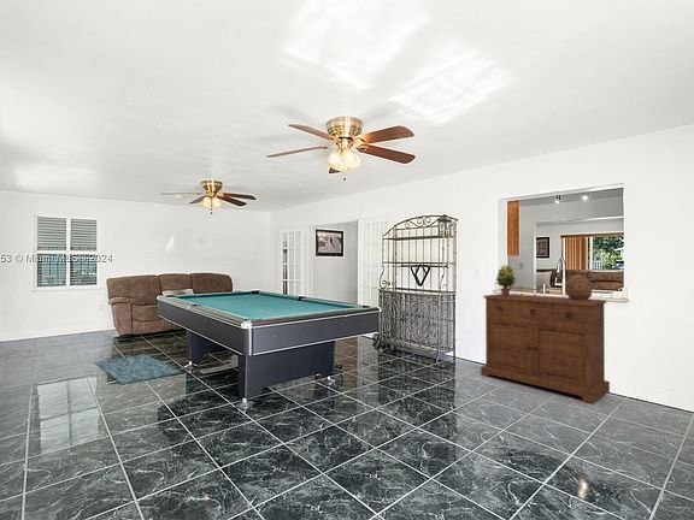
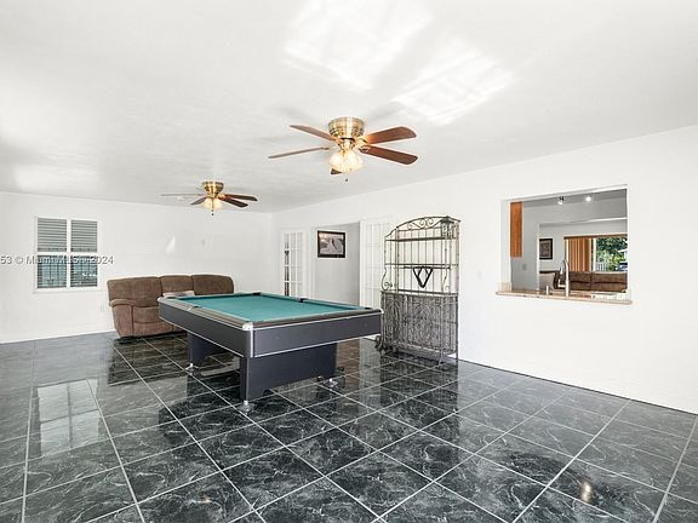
- vessel (578, 286)
- potted plant (506, 279)
- rug (135, 366)
- sideboard (540, 339)
